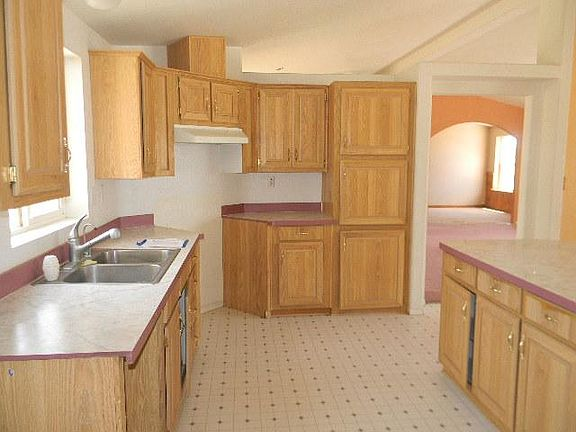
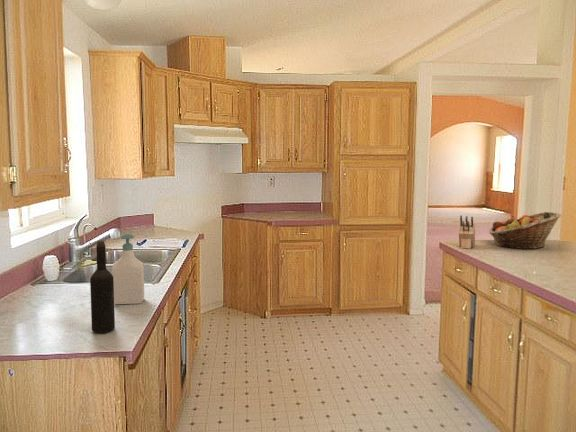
+ knife block (467, 230)
+ wine bottle (102, 286)
+ fruit basket (523, 228)
+ soap bottle (128, 267)
